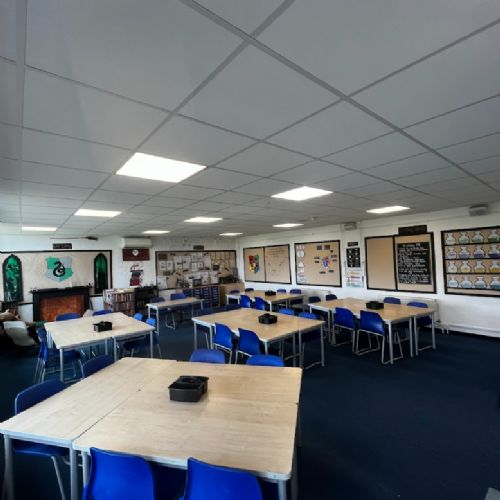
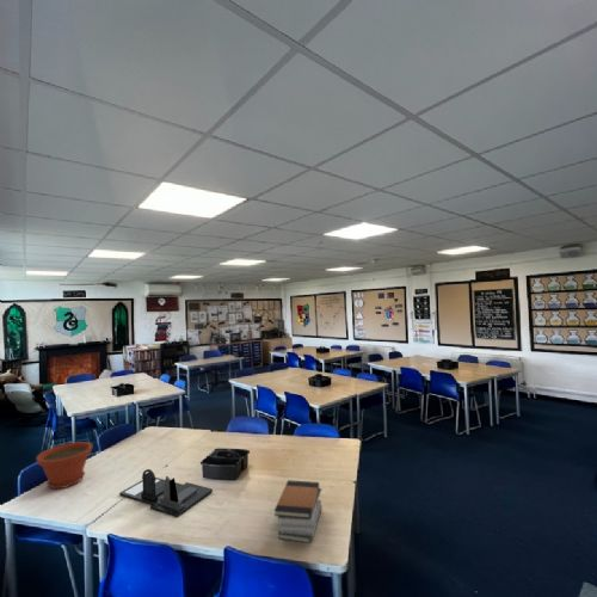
+ plant pot (66, 466)
+ desk organizer (162, 479)
+ book stack (298, 509)
